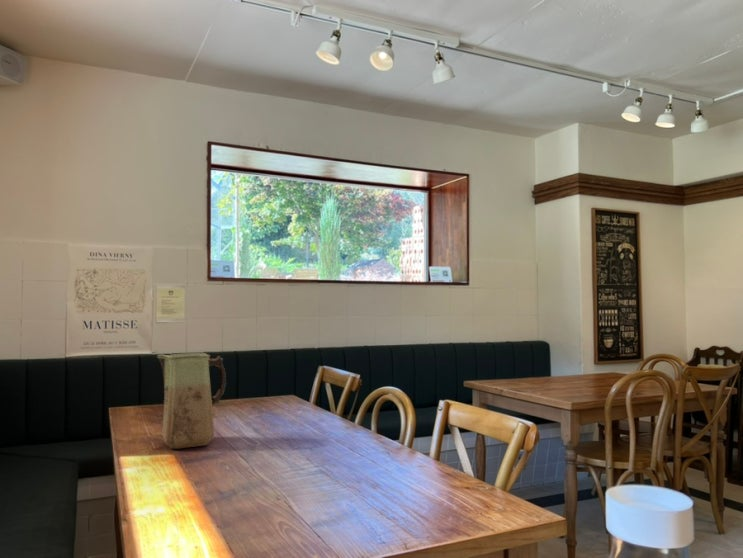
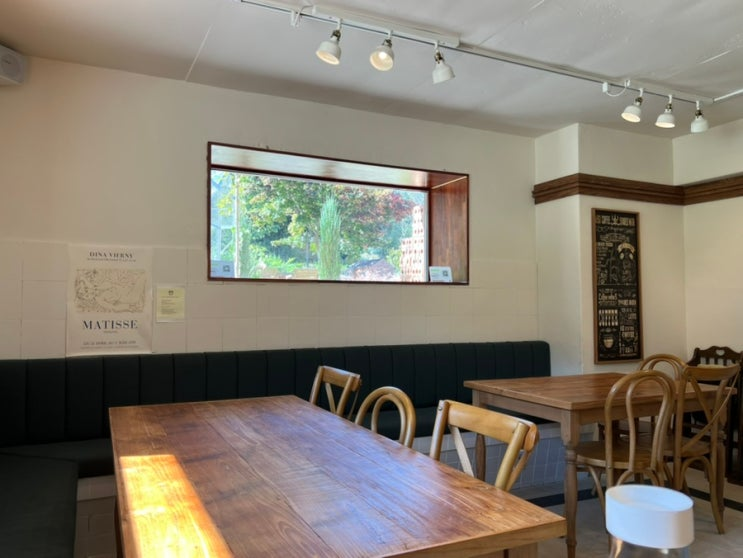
- vase (191, 398)
